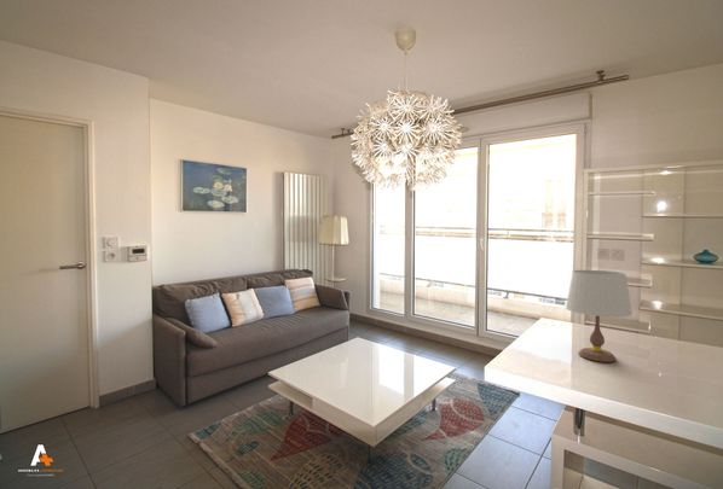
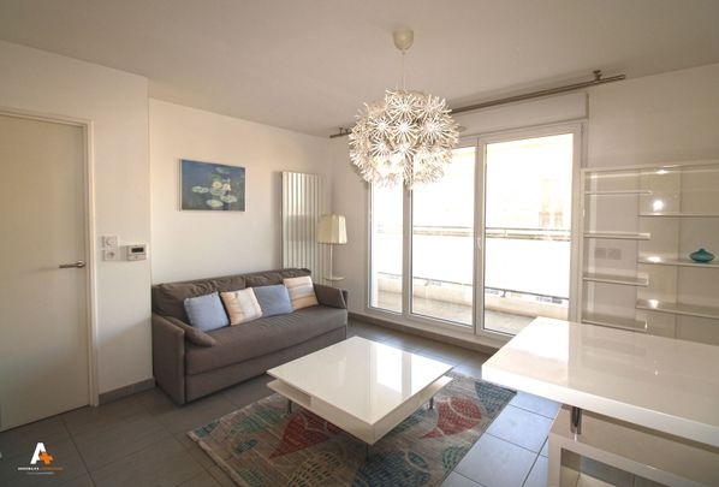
- table lamp (597, 314)
